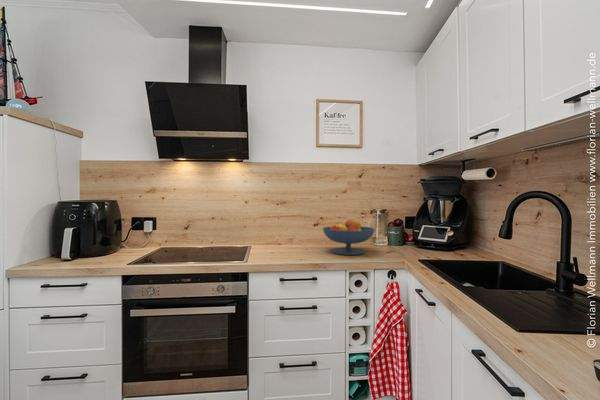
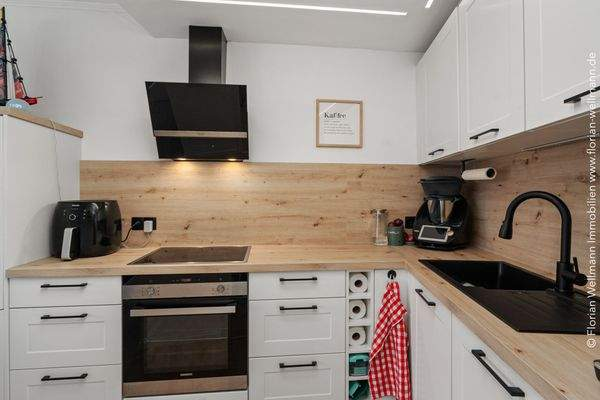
- fruit bowl (348, 235)
